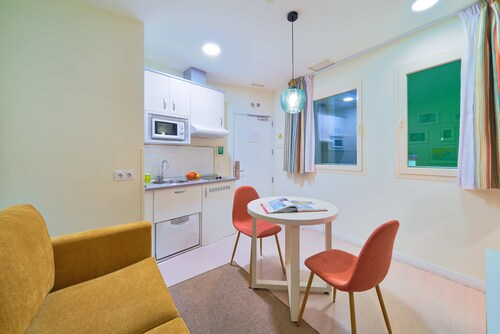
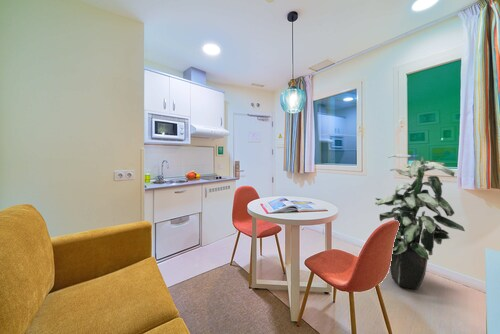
+ indoor plant (409, 218)
